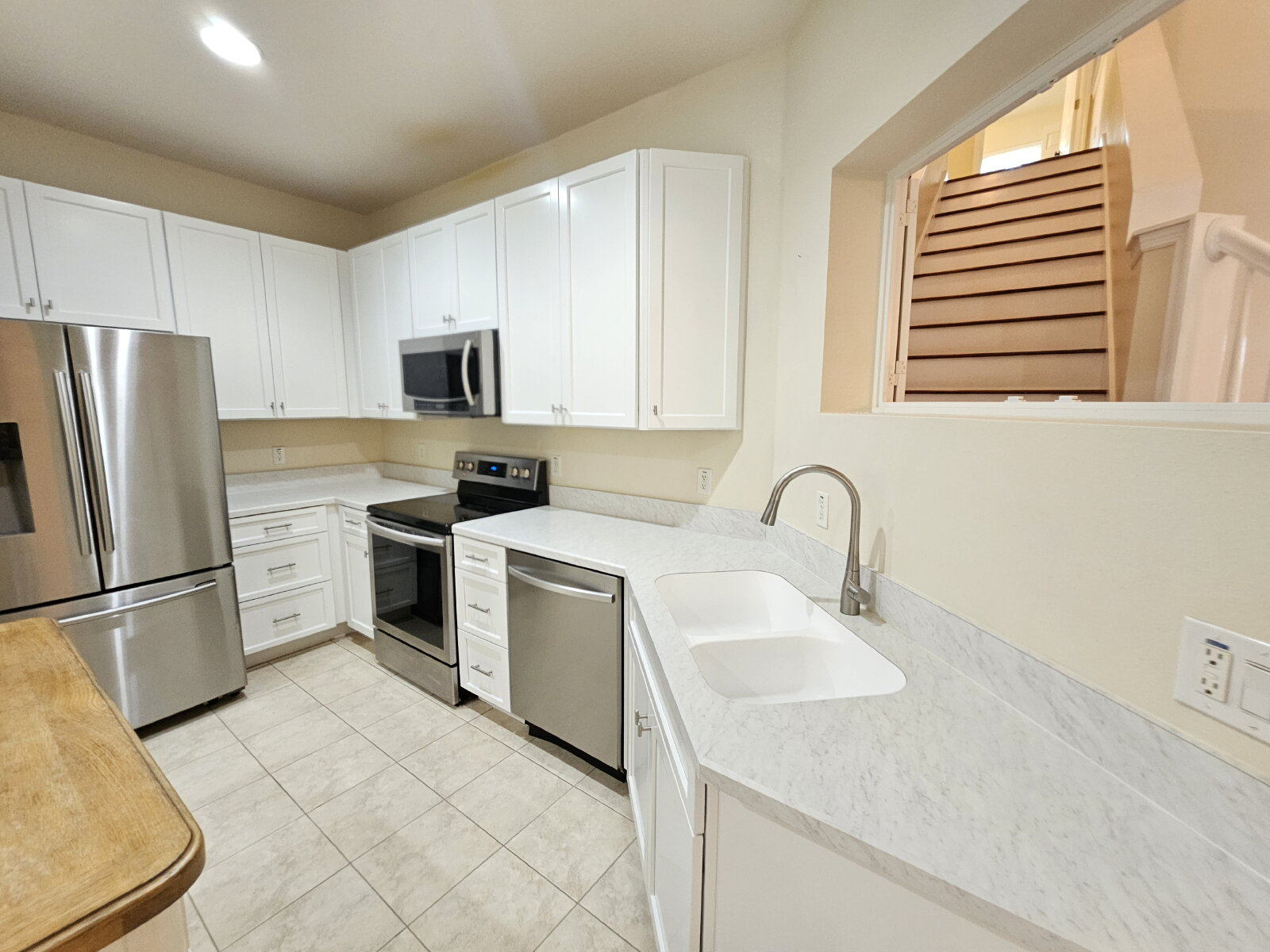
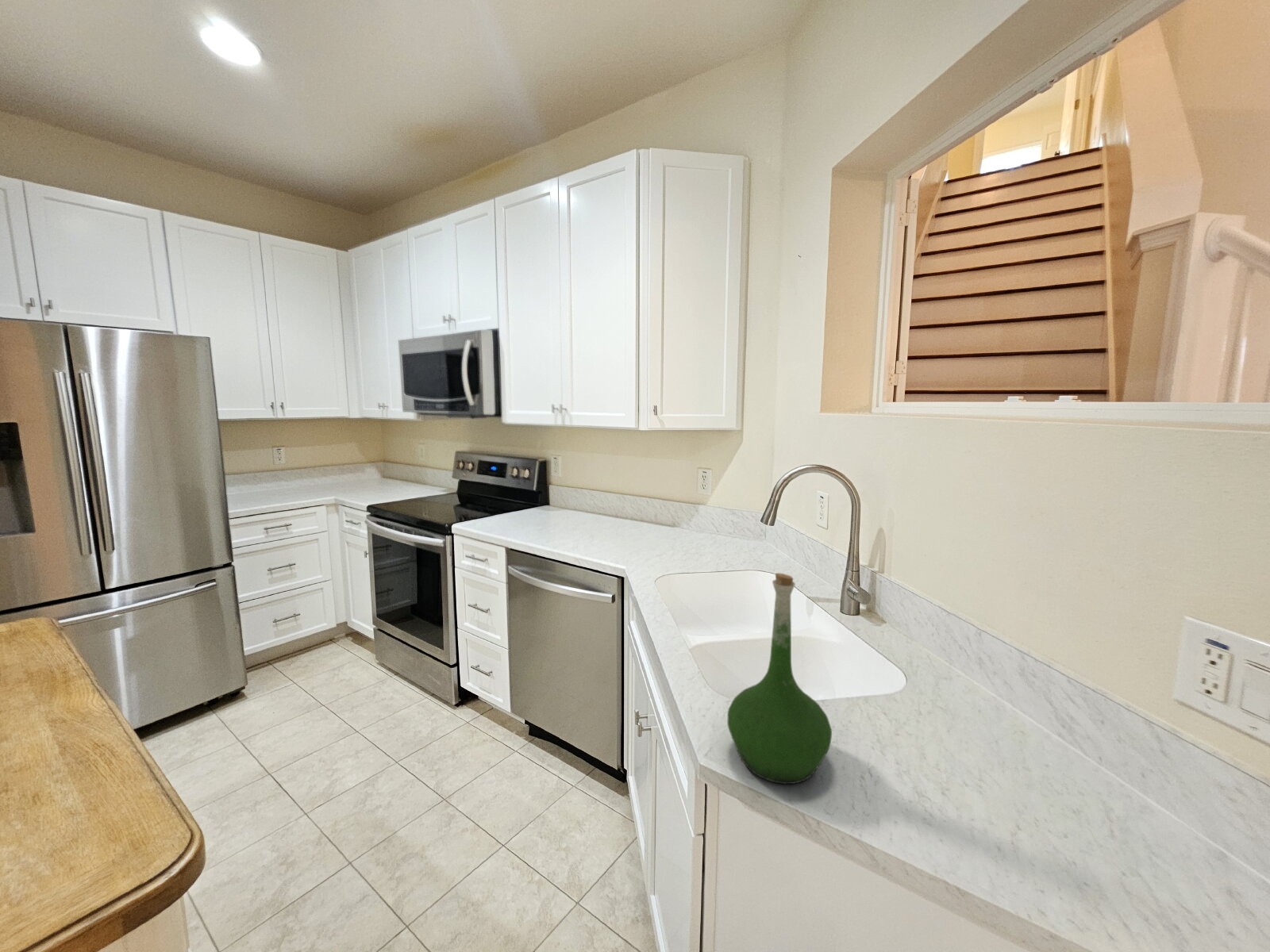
+ vase (780, 668)
